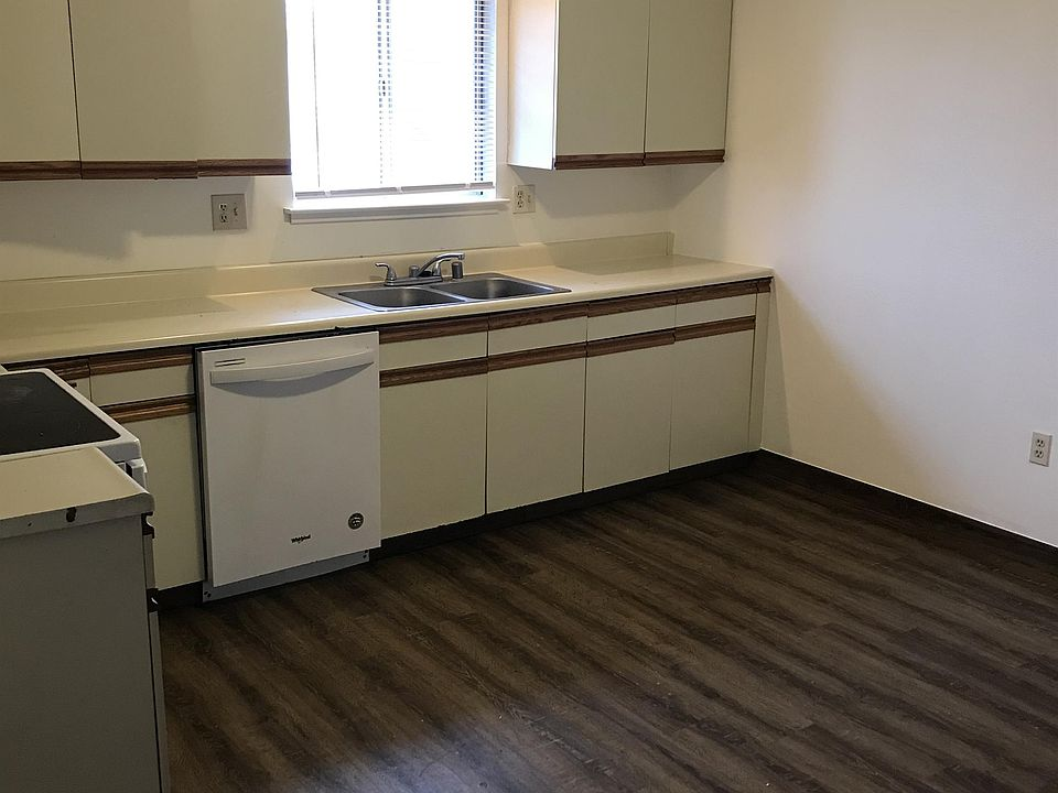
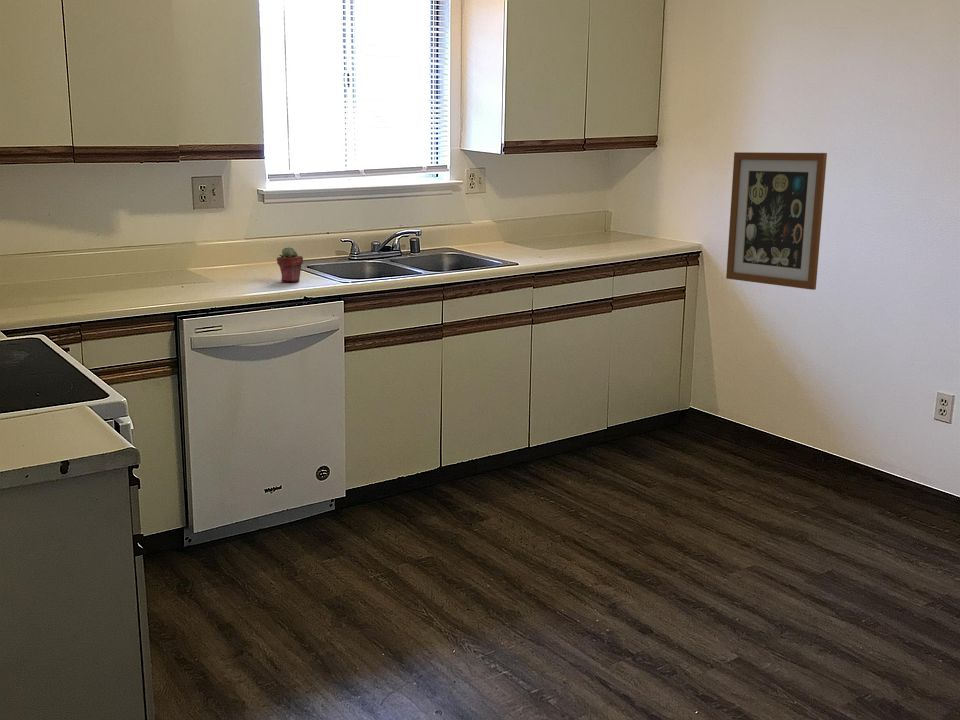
+ wall art (773, 219)
+ potted succulent (290, 263)
